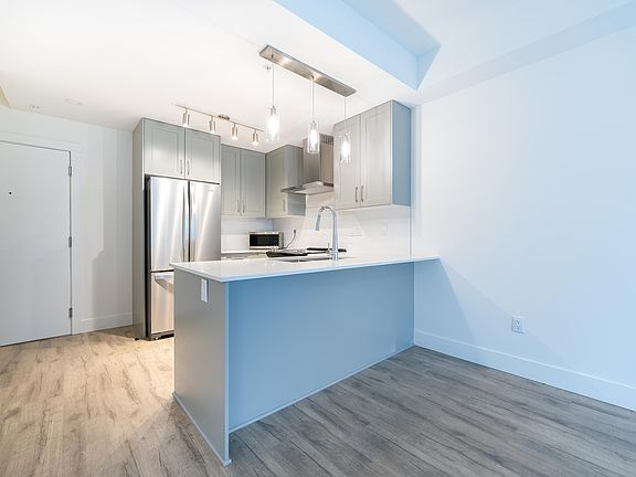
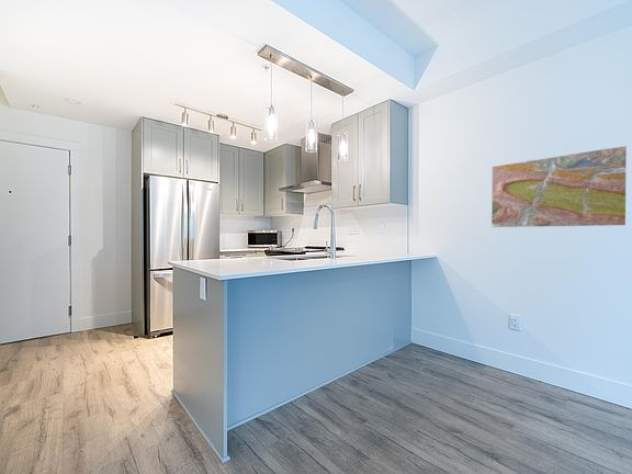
+ terrain map (550, 191)
